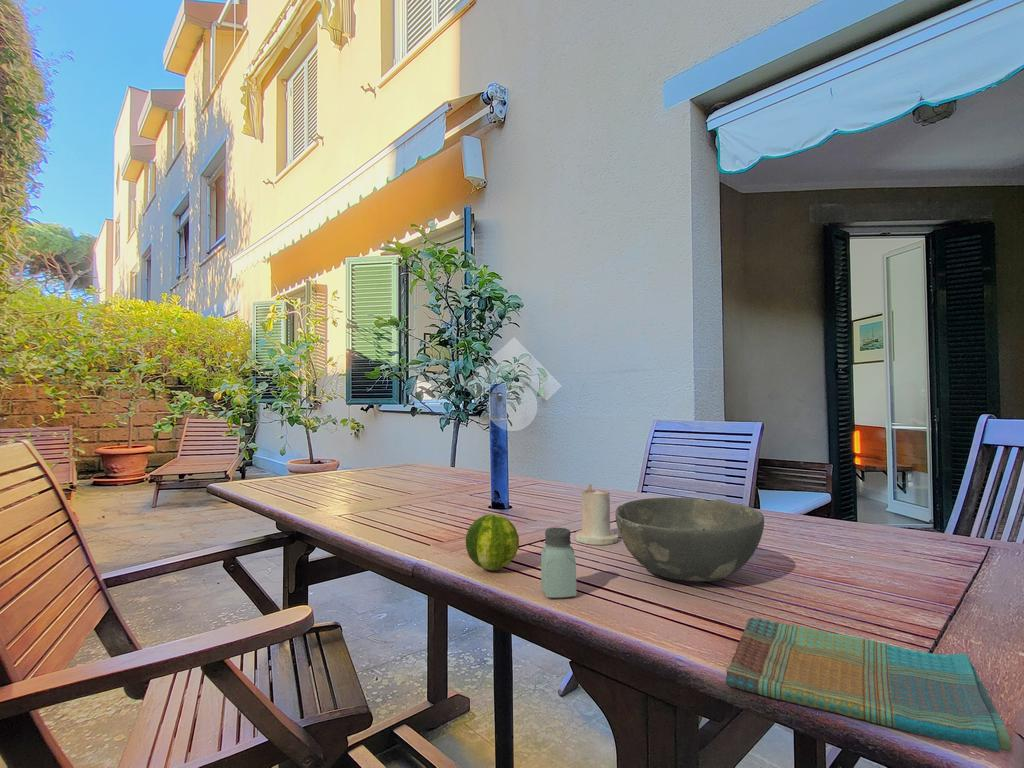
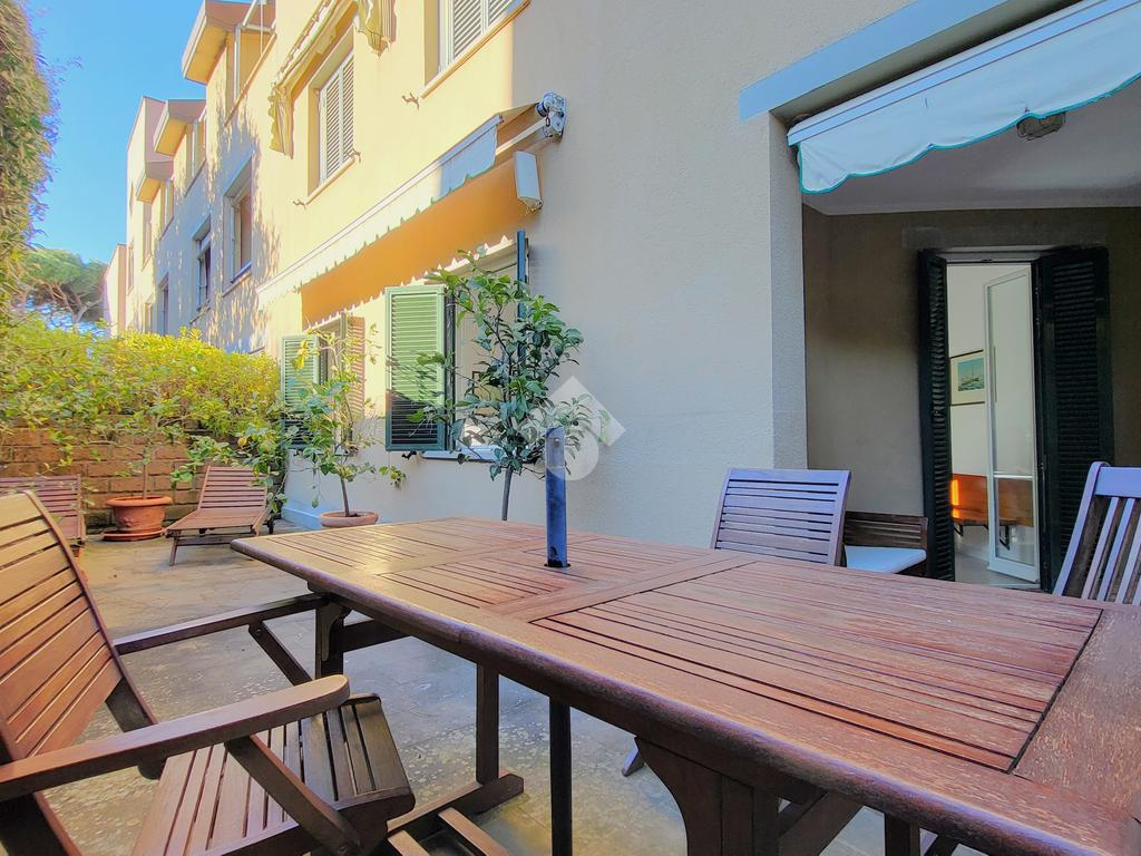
- bowl (685, 541)
- saltshaker (558, 561)
- candle (596, 512)
- dish towel (852, 670)
- fruit (492, 541)
